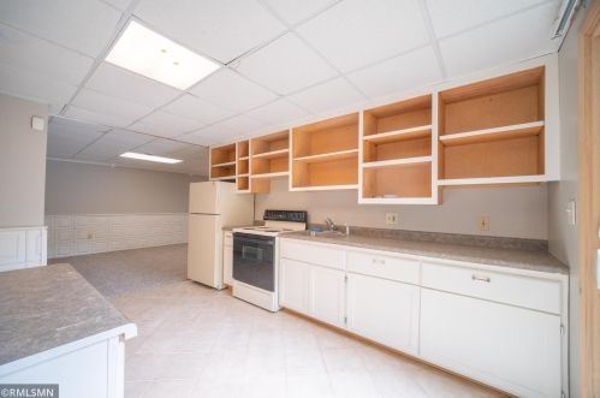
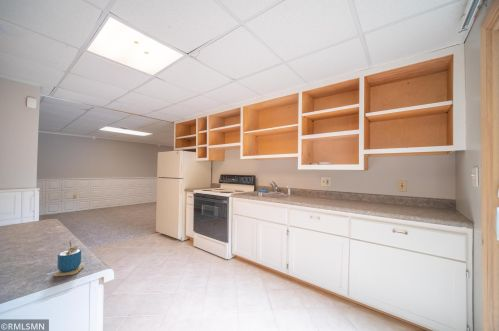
+ cup (69, 255)
